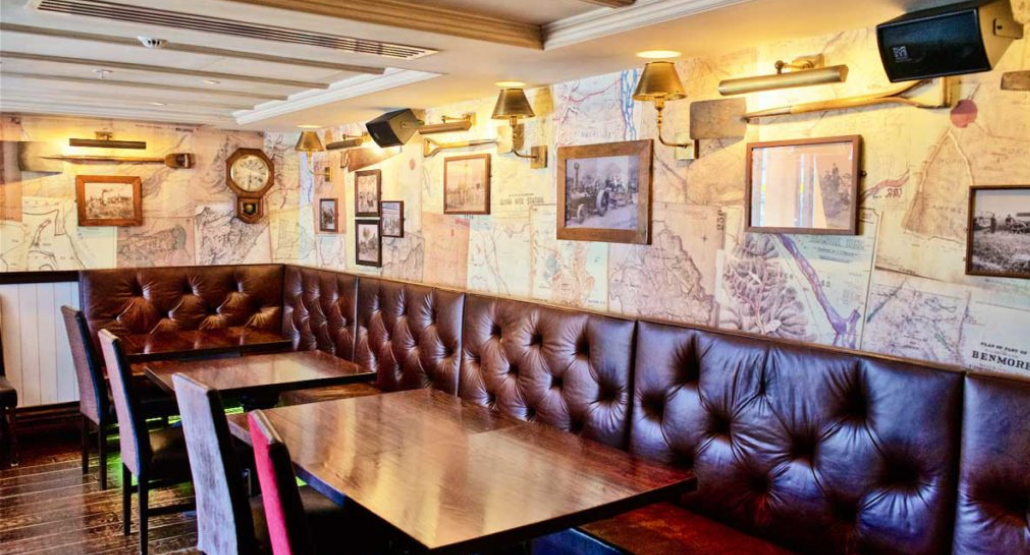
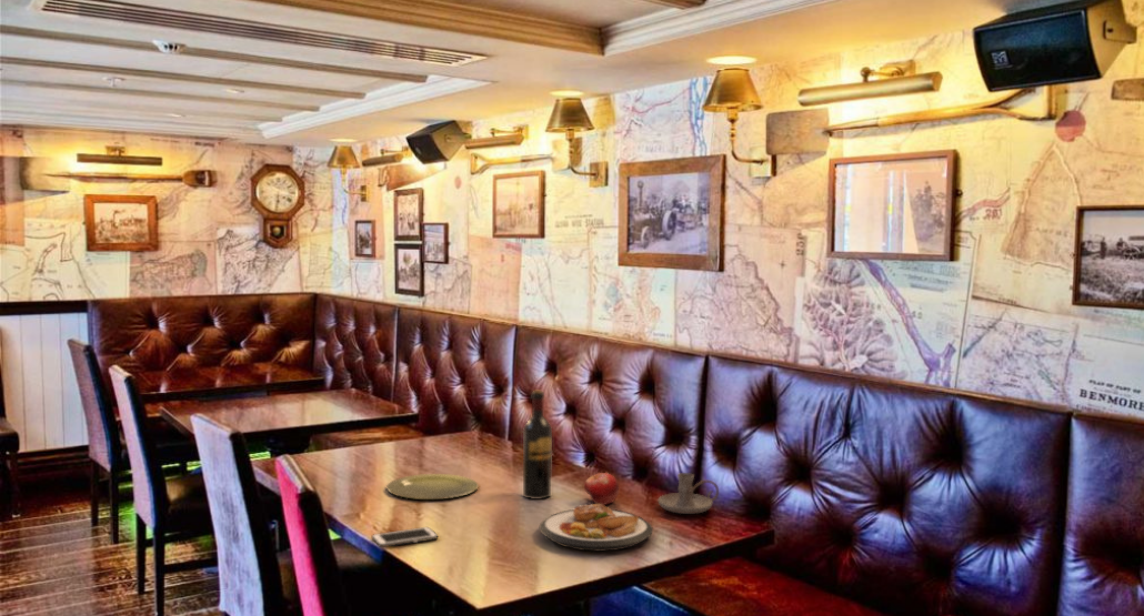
+ wine bottle (536, 443)
+ candle holder (690, 492)
+ fruit (601, 487)
+ plate (432, 486)
+ cell phone (404, 536)
+ plate (595, 524)
